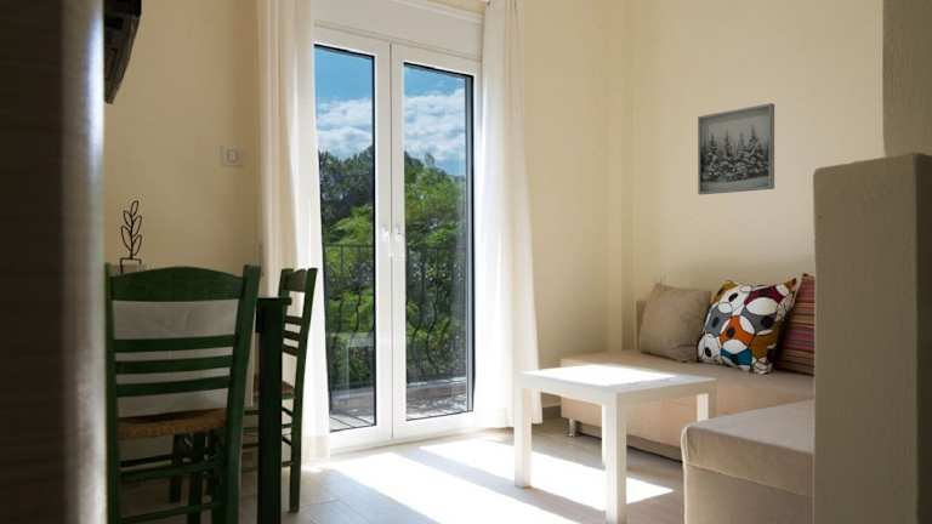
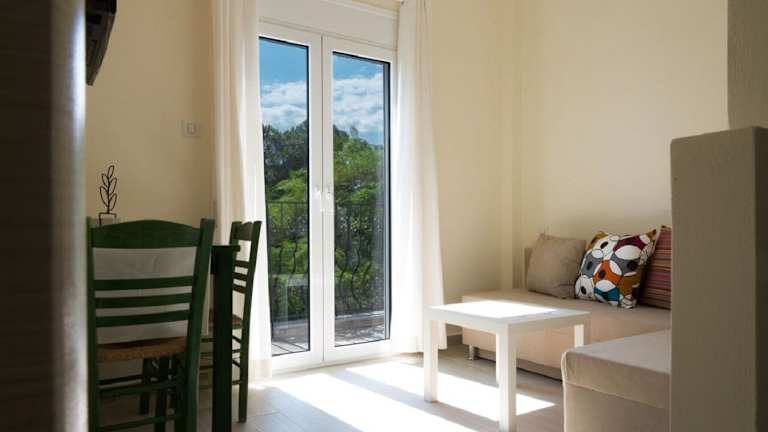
- wall art (734, 150)
